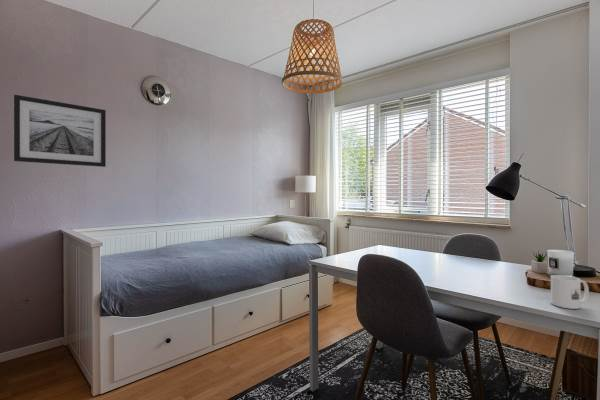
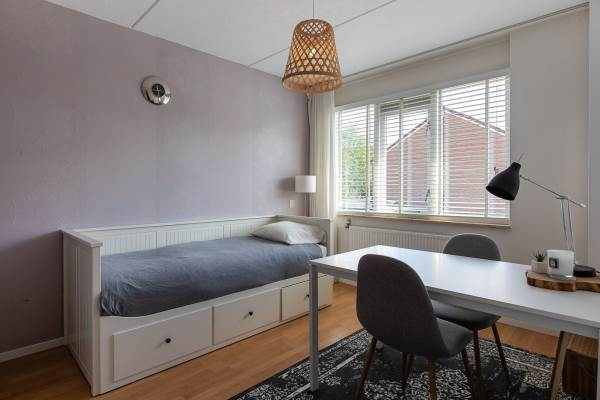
- mug (570, 291)
- wall art (63, 133)
